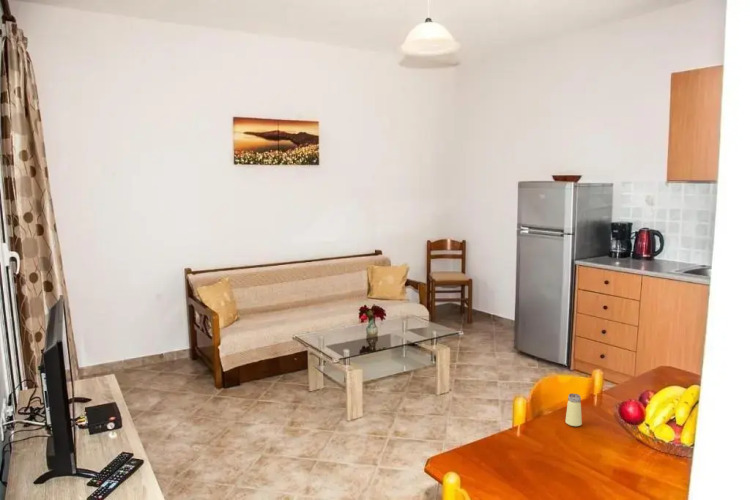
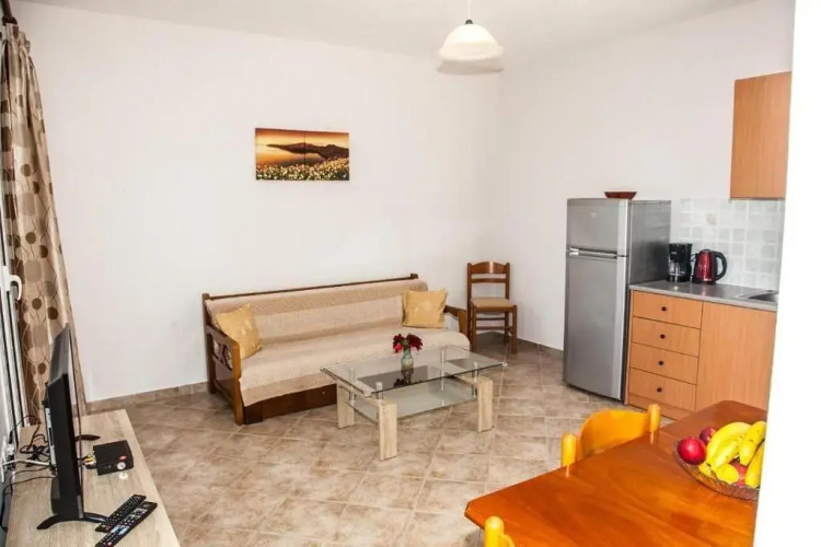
- saltshaker (574, 409)
